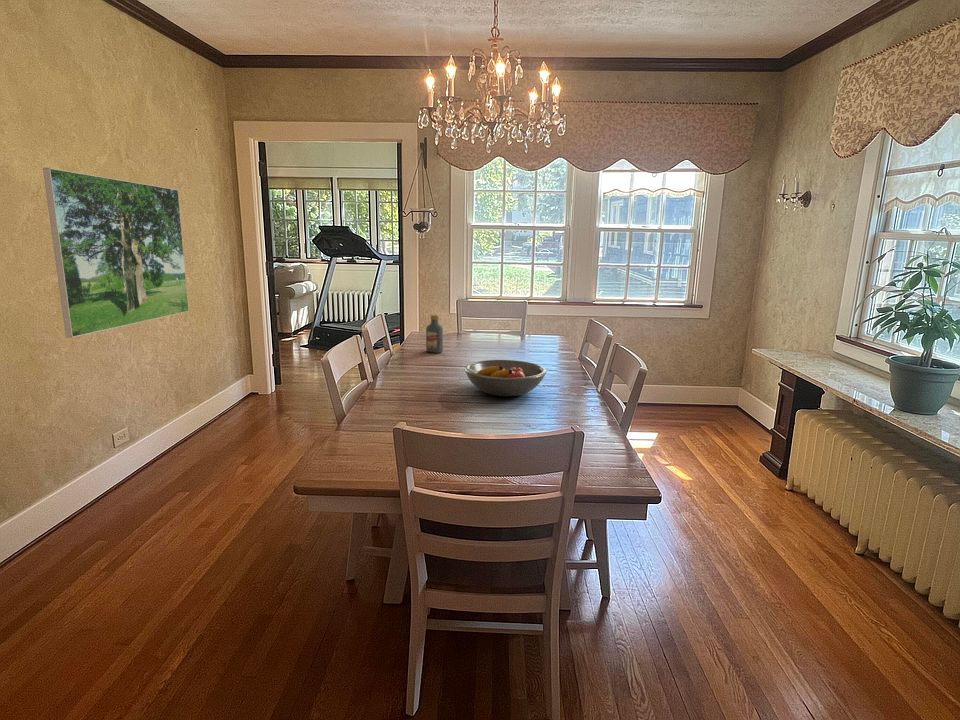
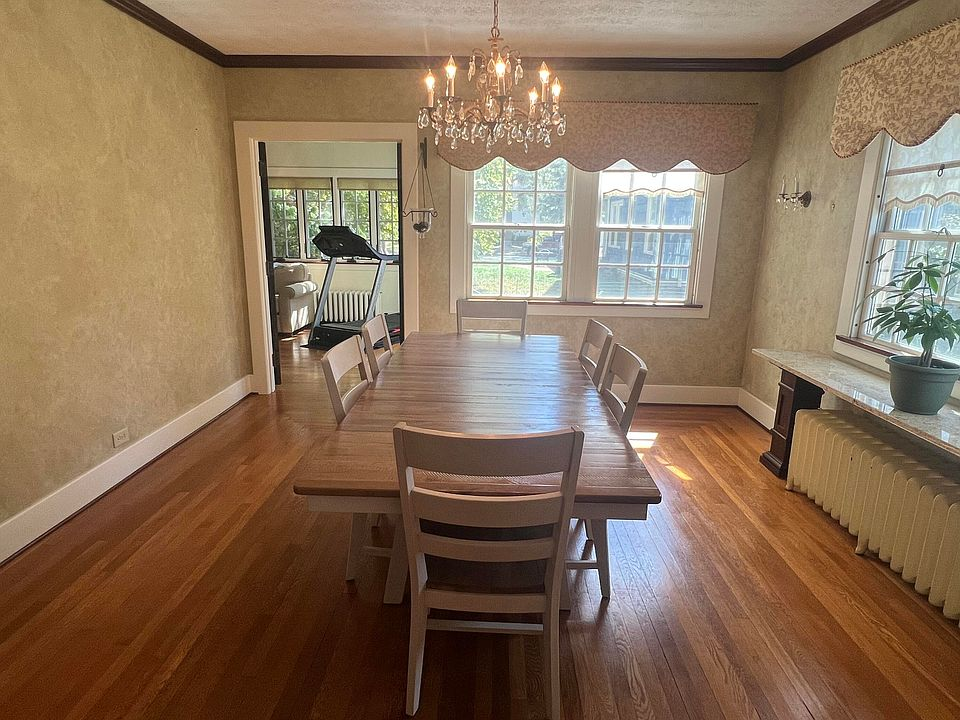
- vodka (434, 333)
- fruit bowl (504, 377)
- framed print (129, 253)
